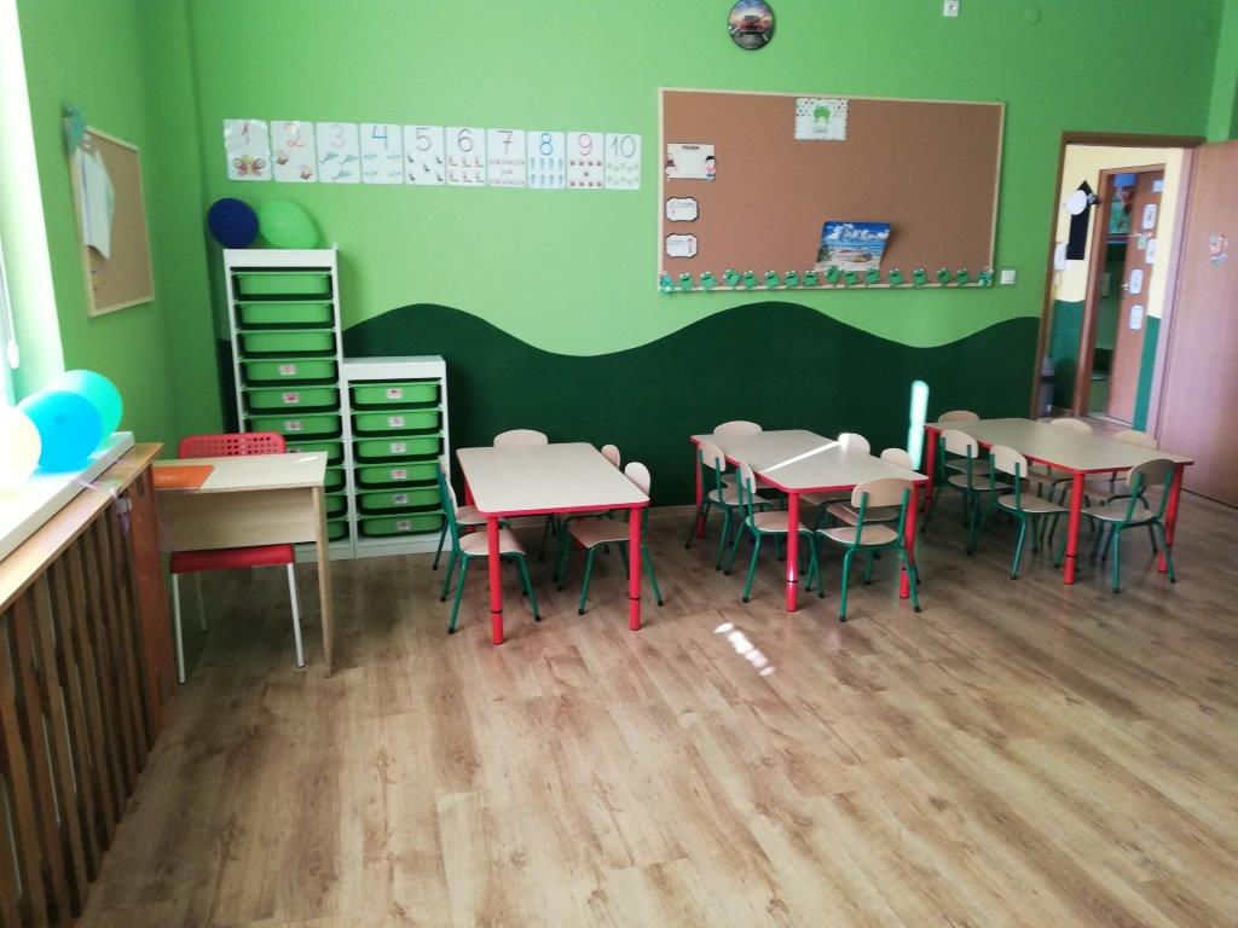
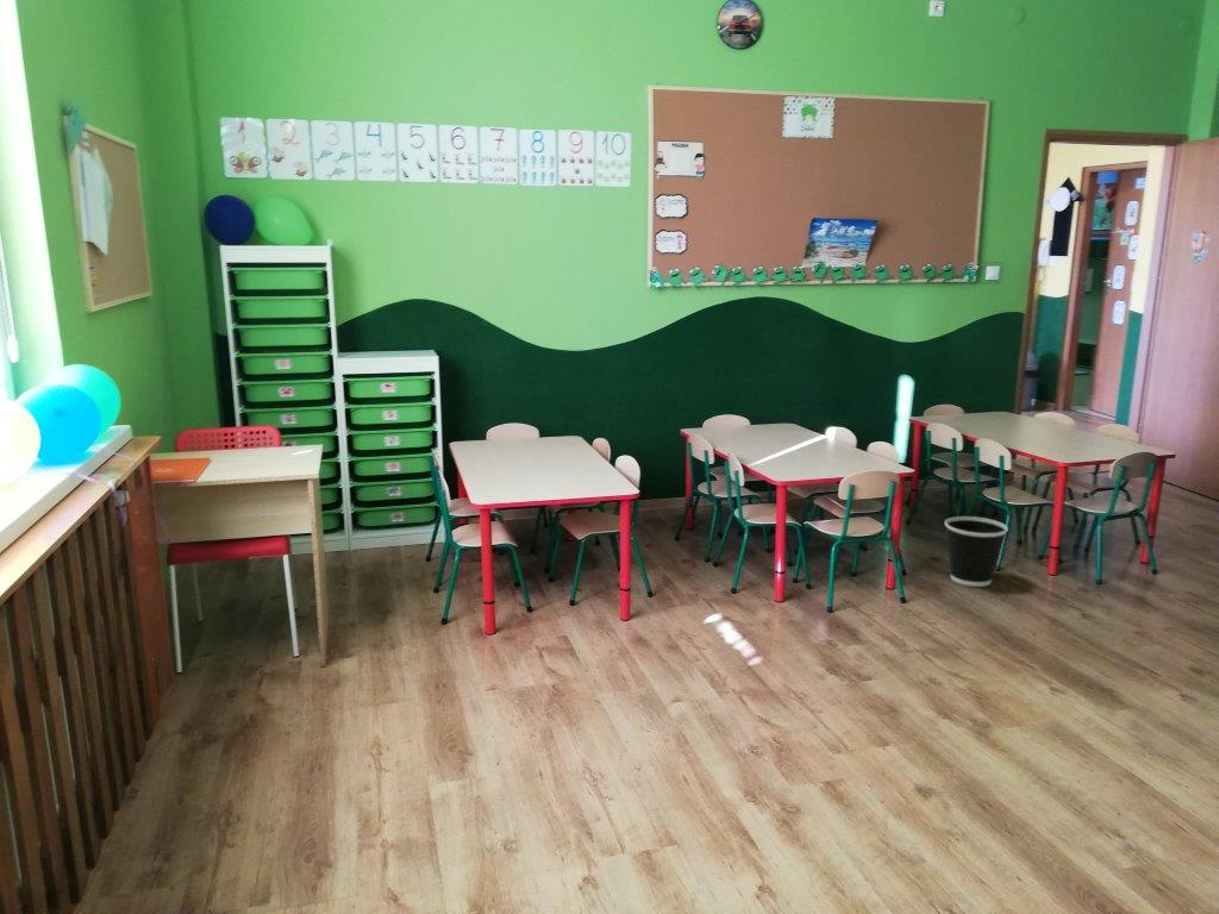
+ wastebasket (973, 552)
